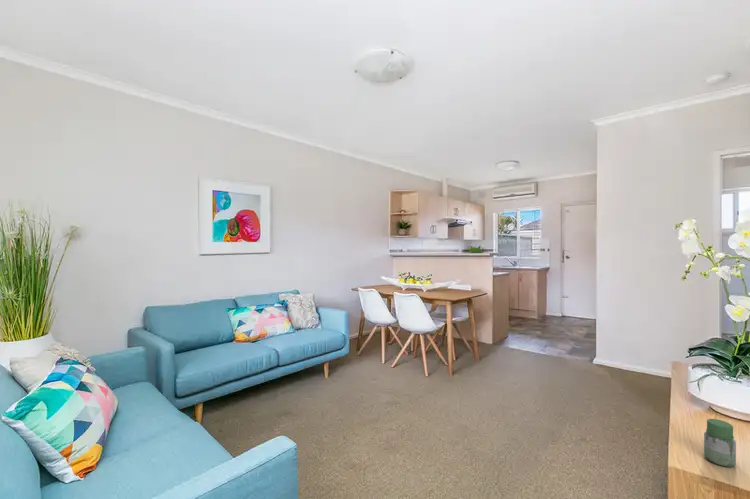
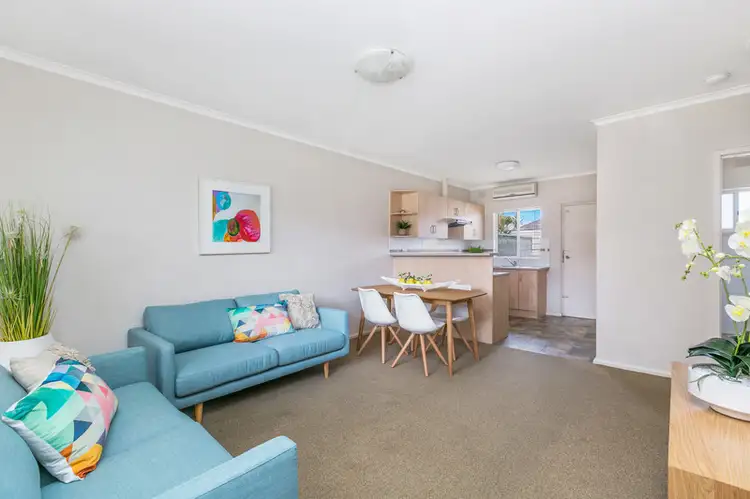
- jar (719, 441)
